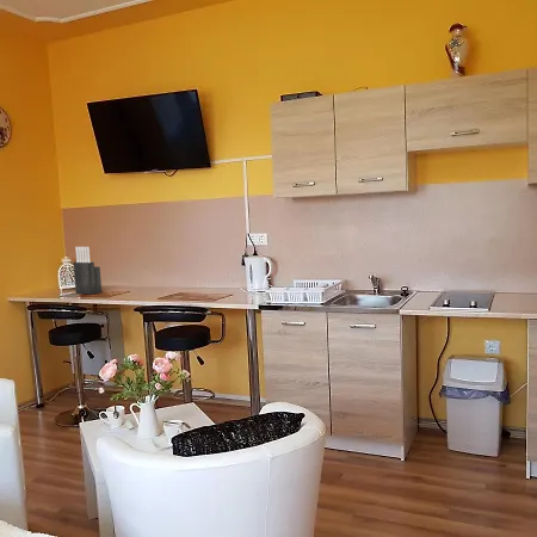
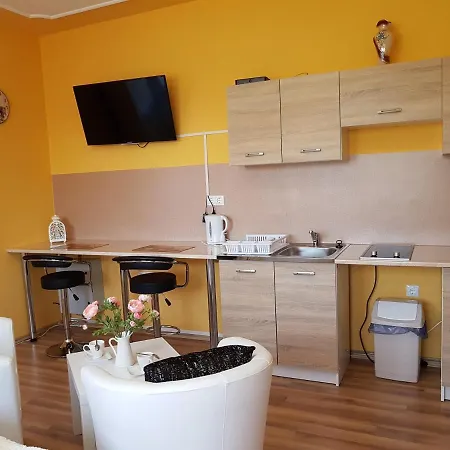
- knife block (87, 268)
